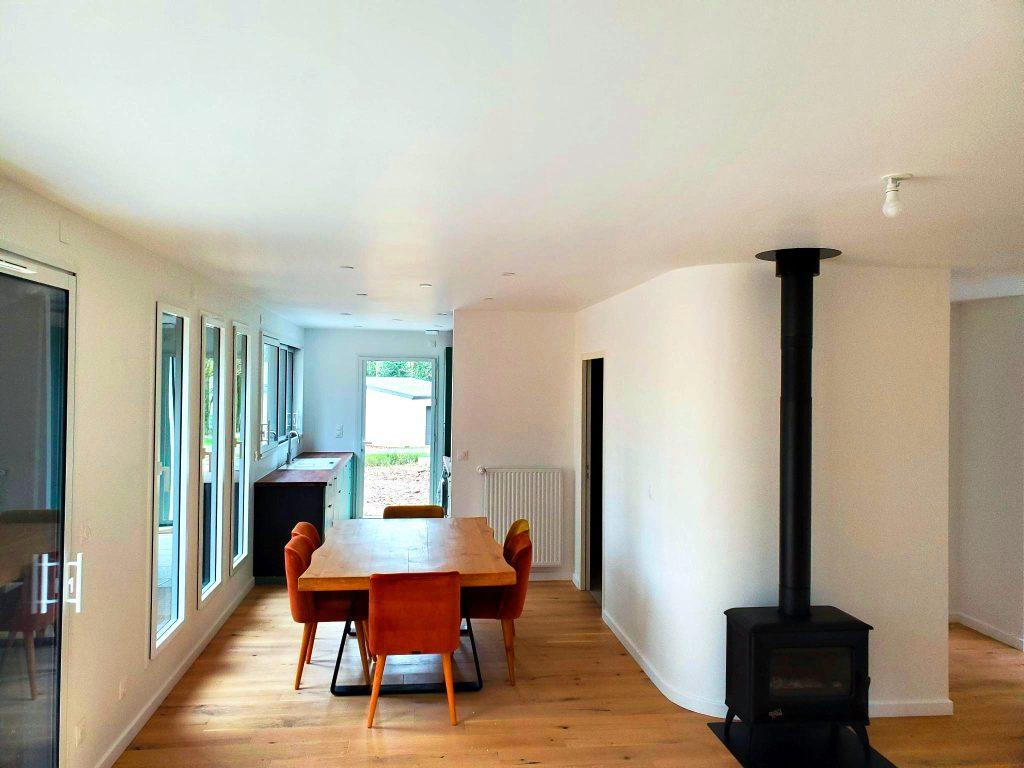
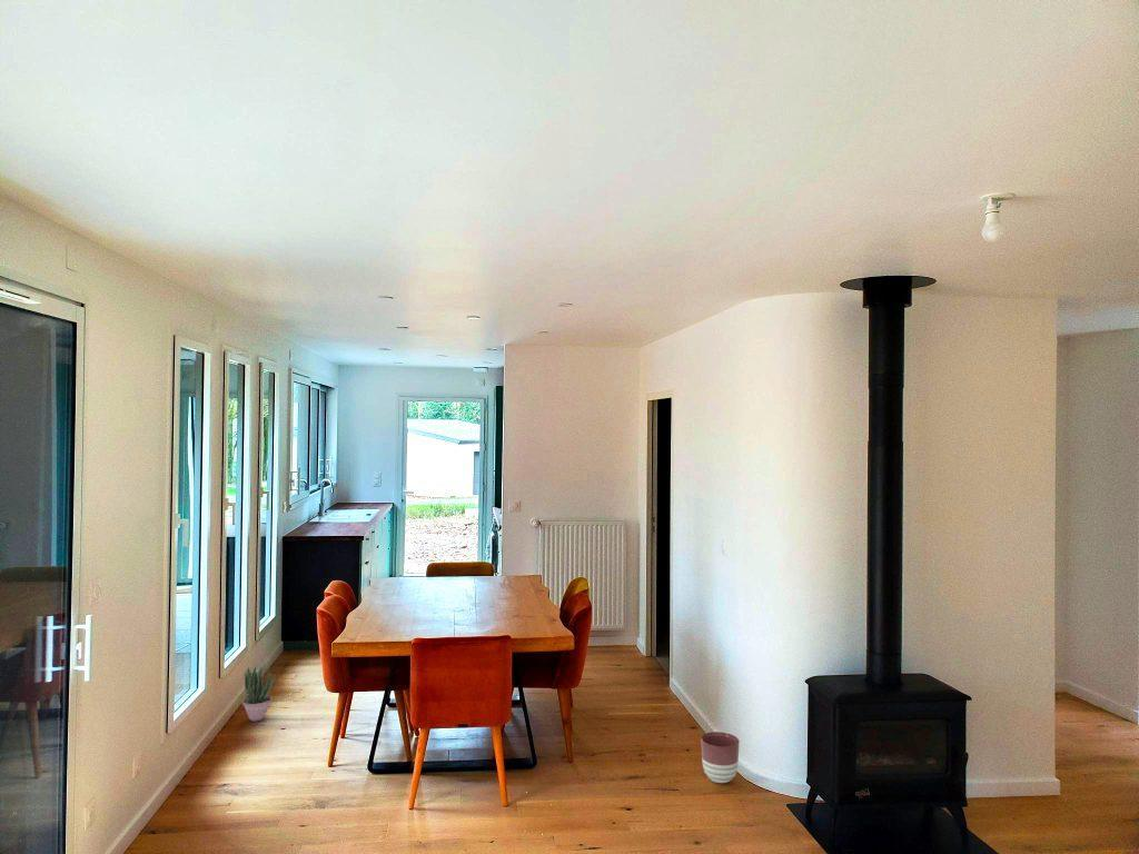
+ potted plant (259, 691)
+ planter (720, 759)
